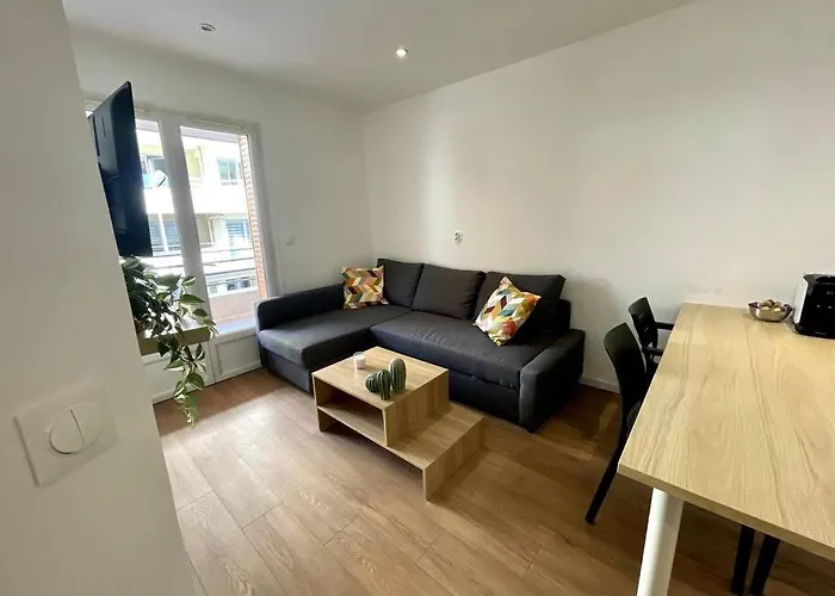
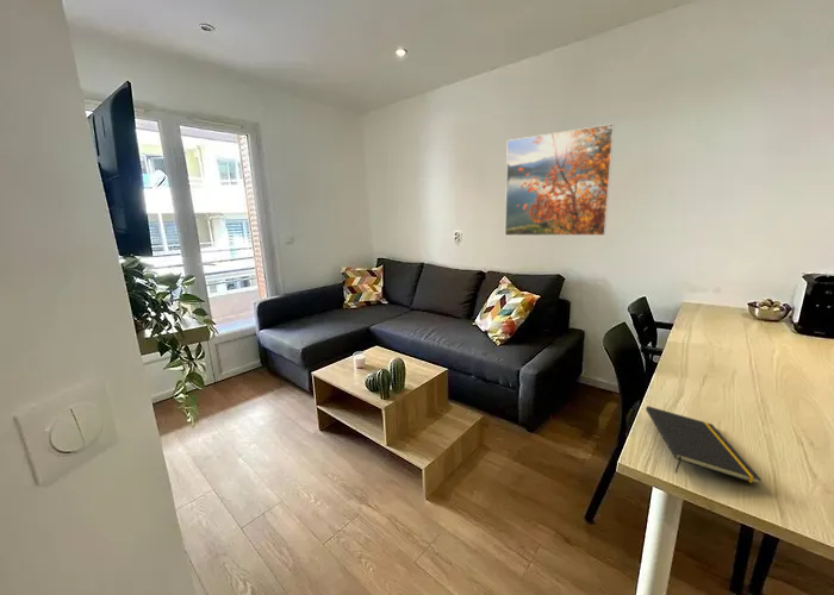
+ notepad (695, 439)
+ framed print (554, 186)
